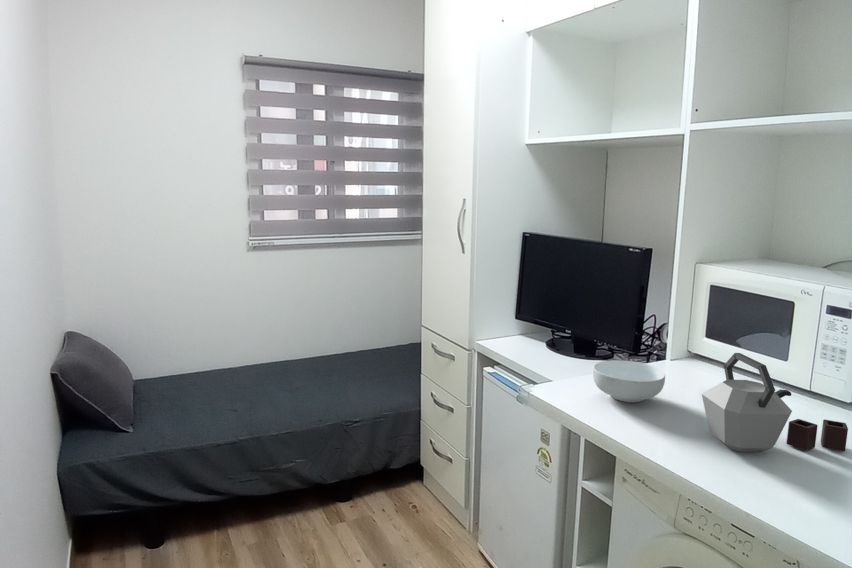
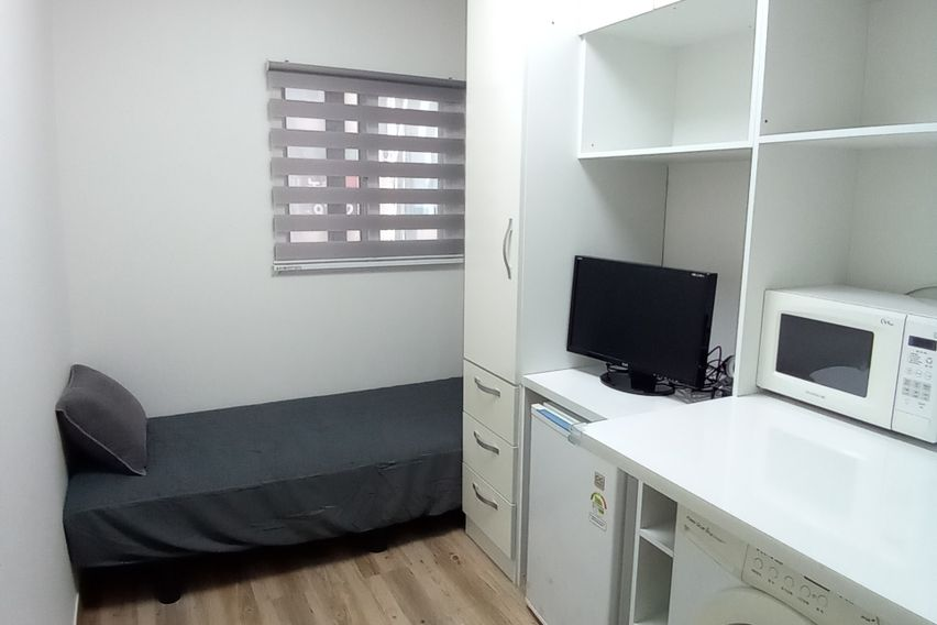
- kettle (781, 403)
- cereal bowl (627, 383)
